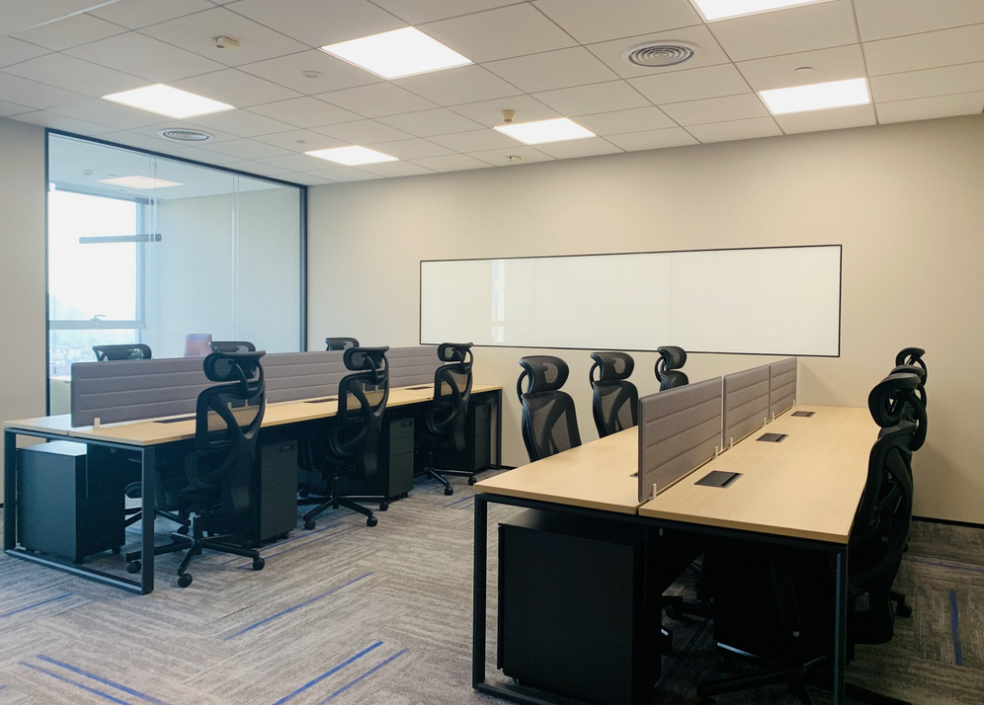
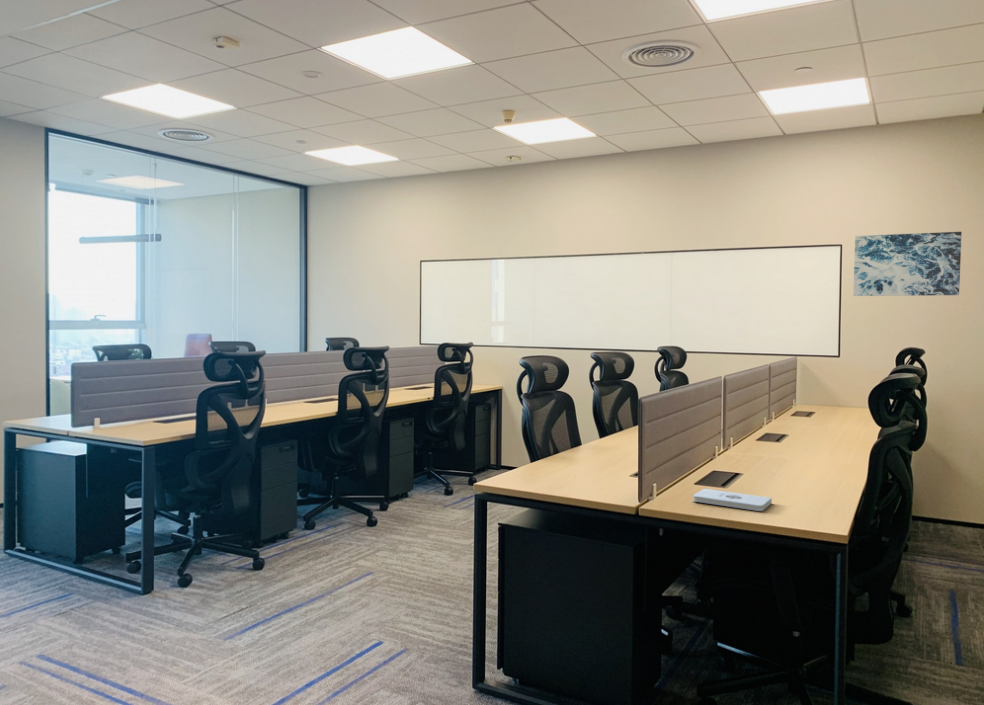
+ wall art (905, 264)
+ notepad (731, 499)
